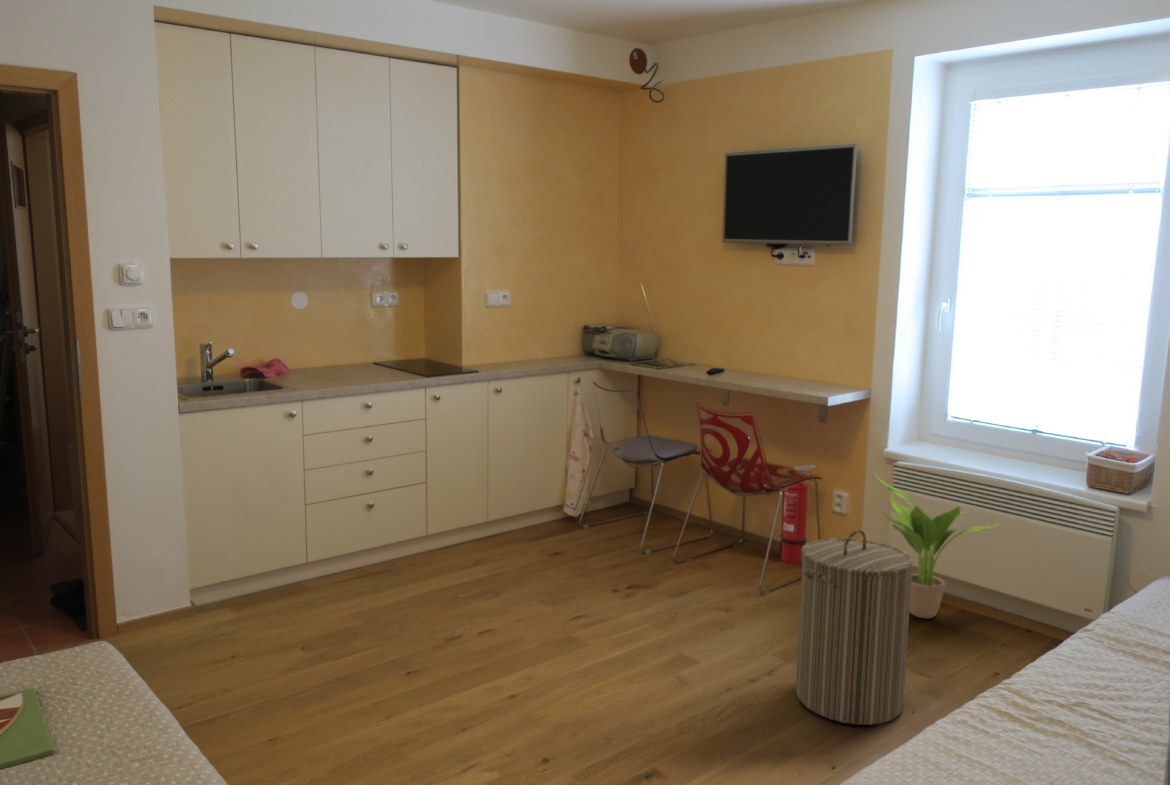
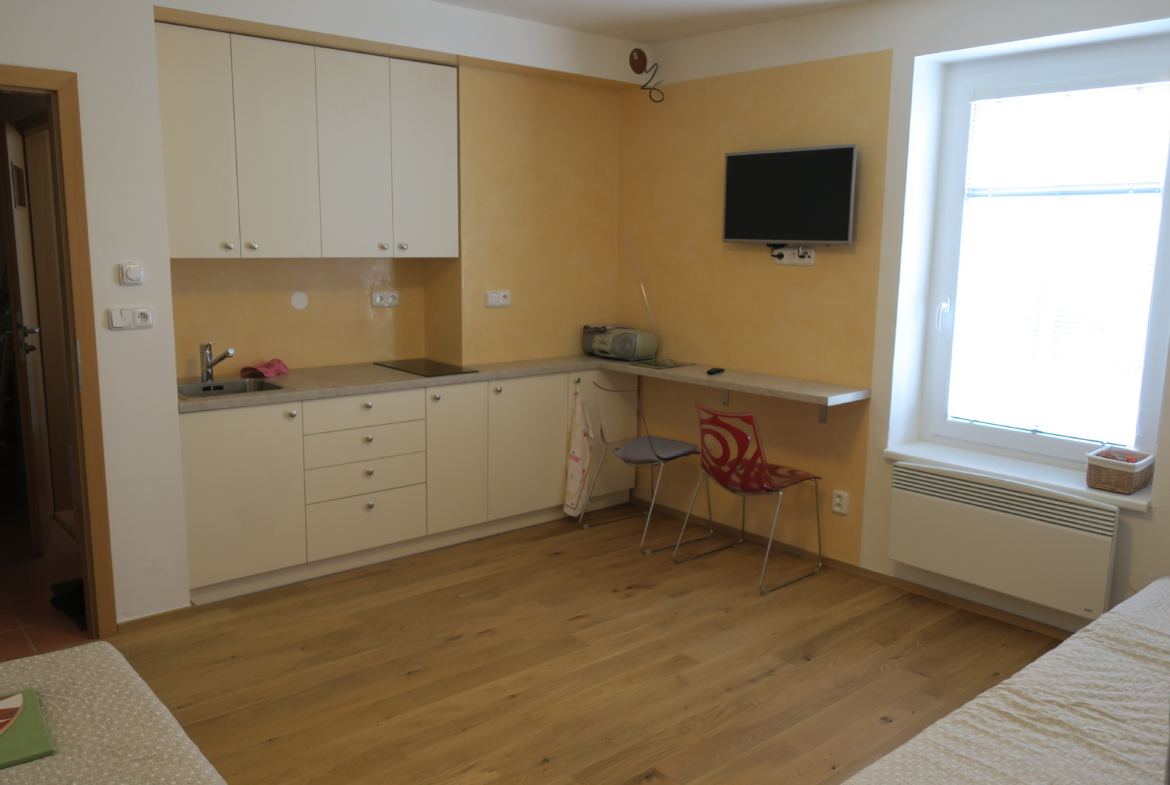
- fire extinguisher (797, 512)
- potted plant (924, 549)
- laundry hamper (853, 615)
